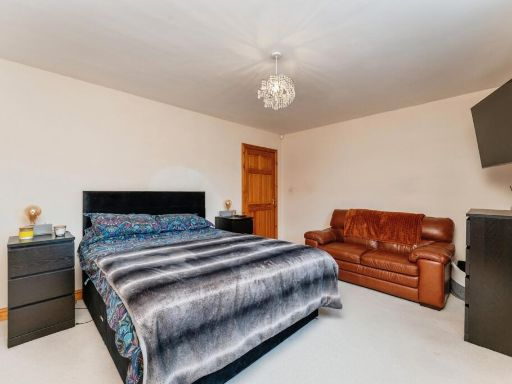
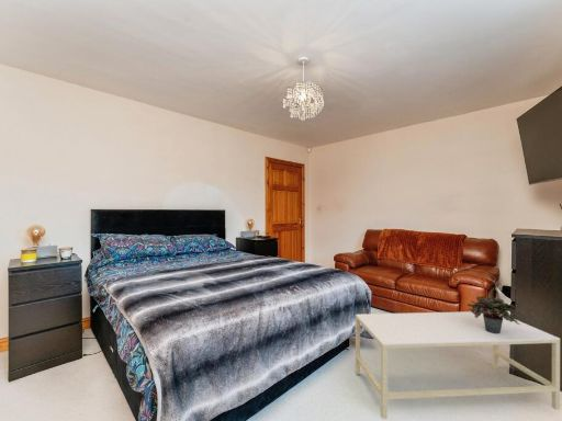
+ coffee table (447, 345)
+ potted plant (494, 315)
